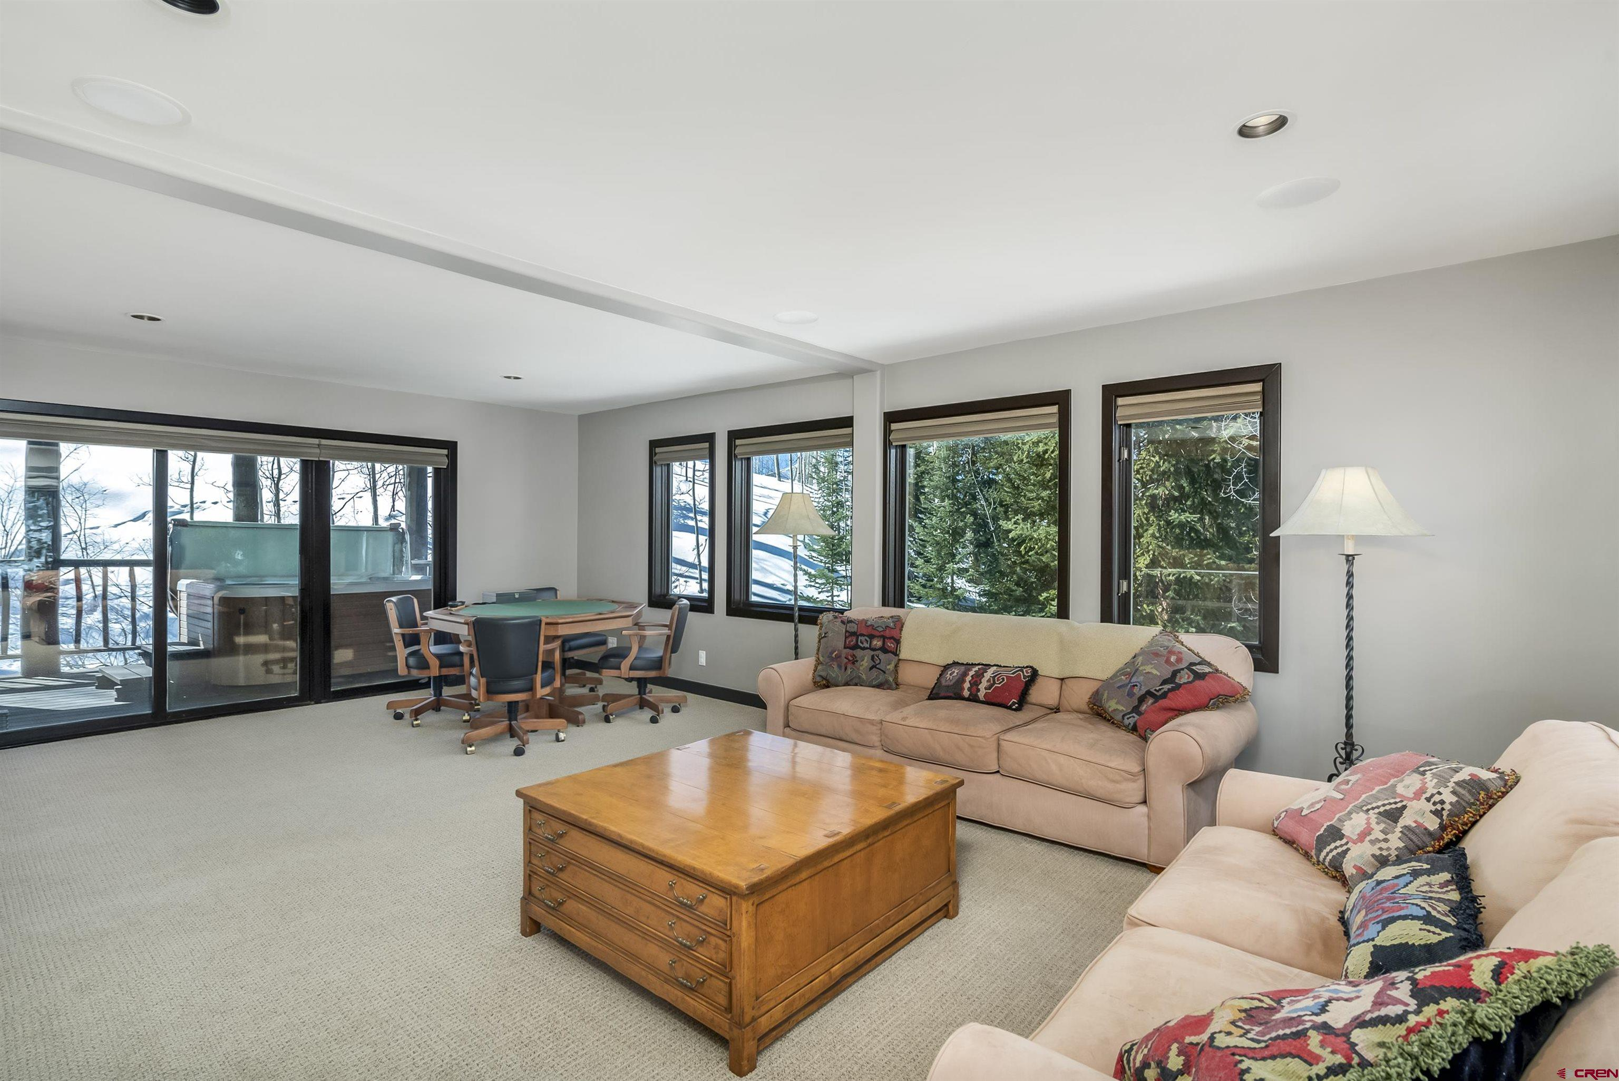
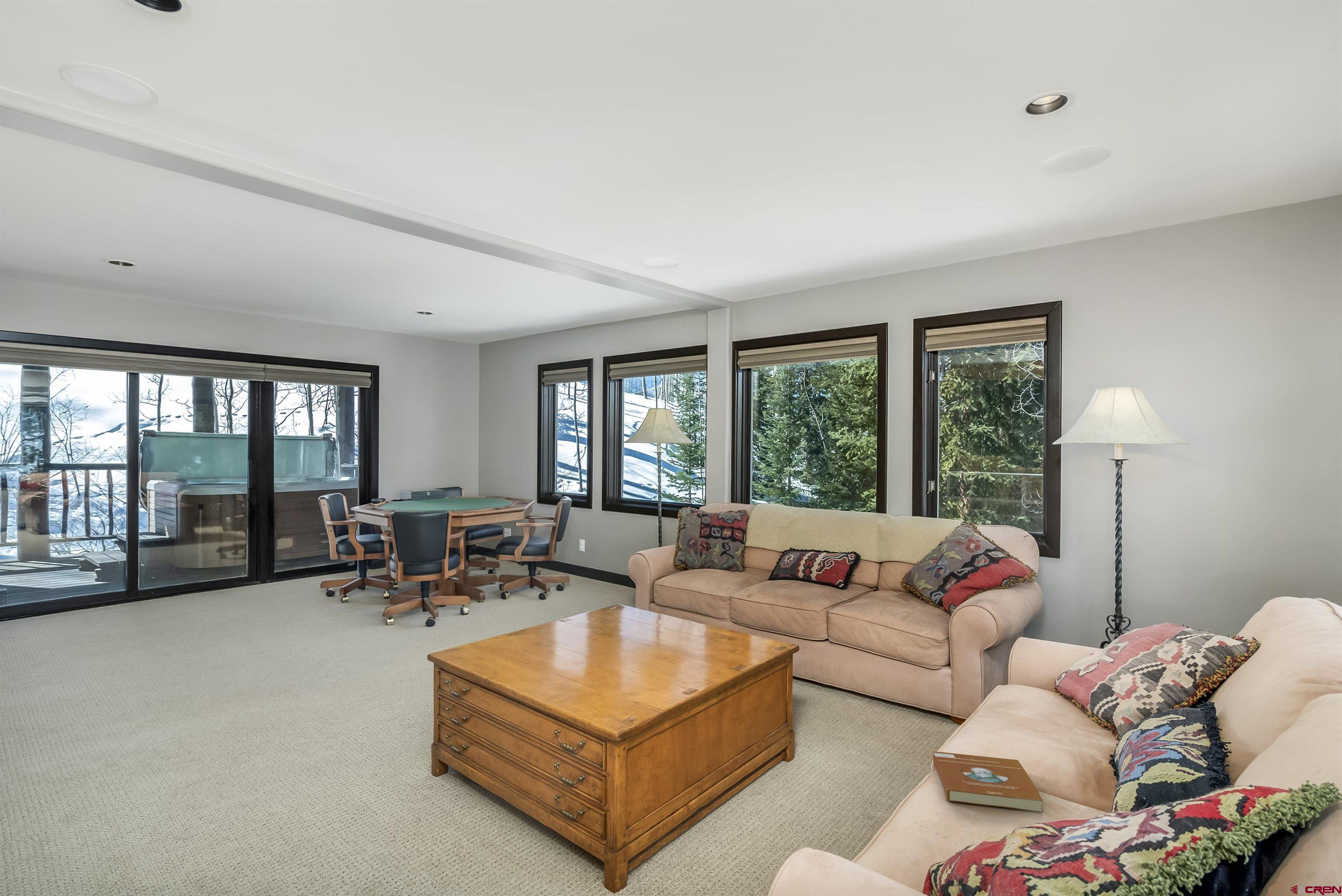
+ book (984, 779)
